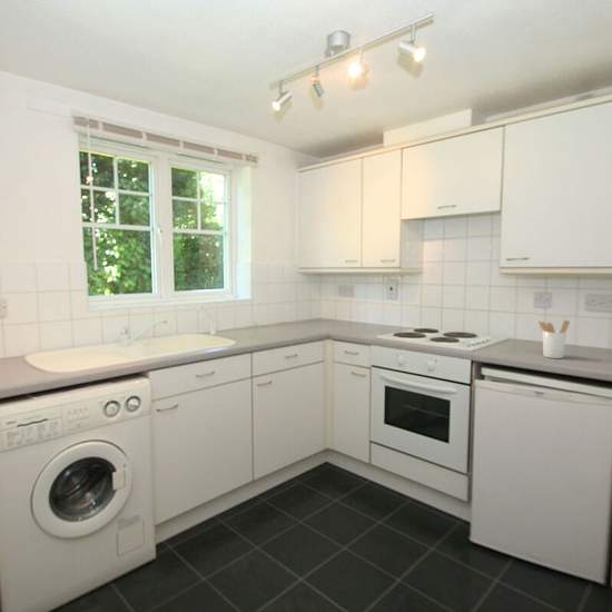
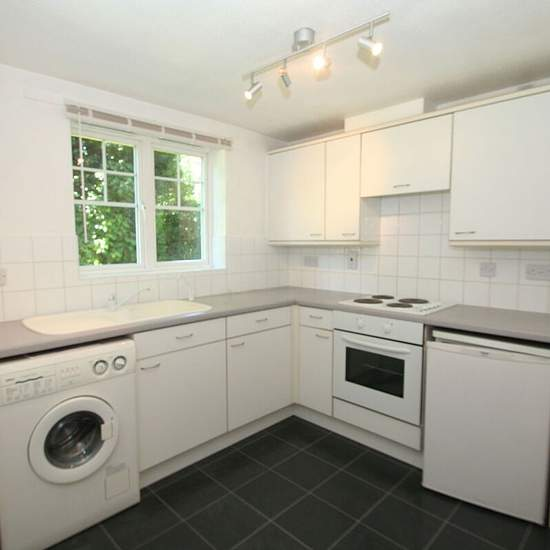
- utensil holder (551, 337)
